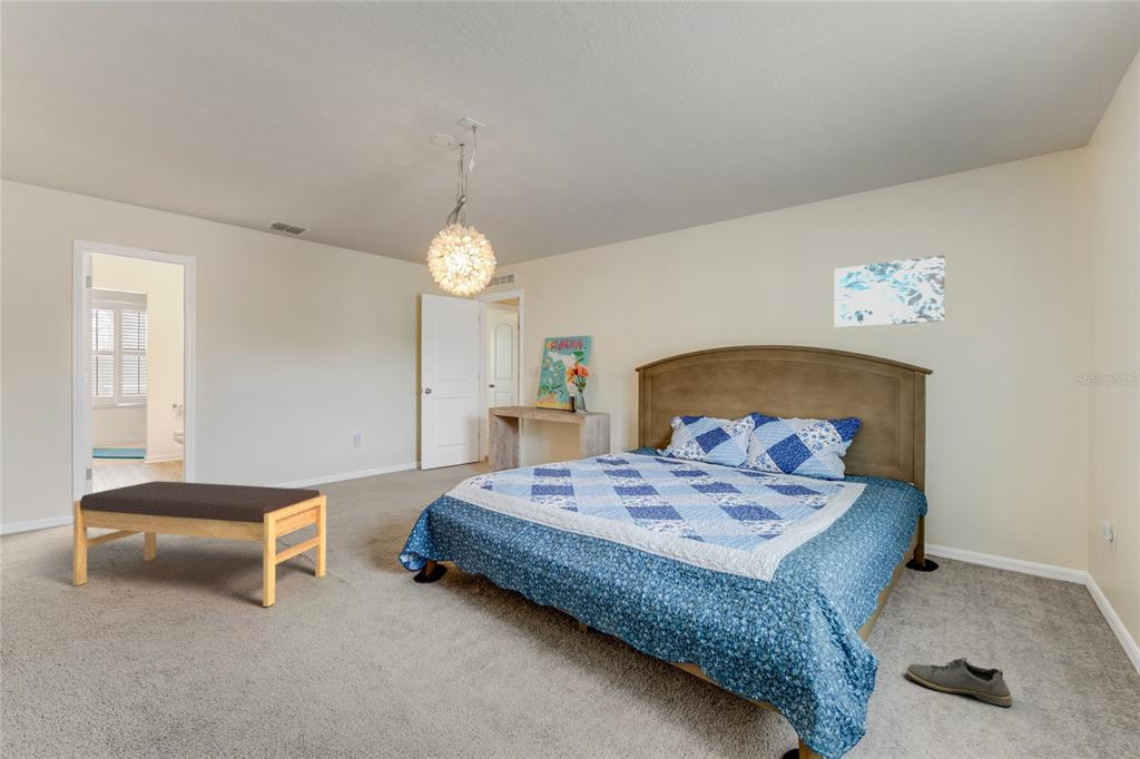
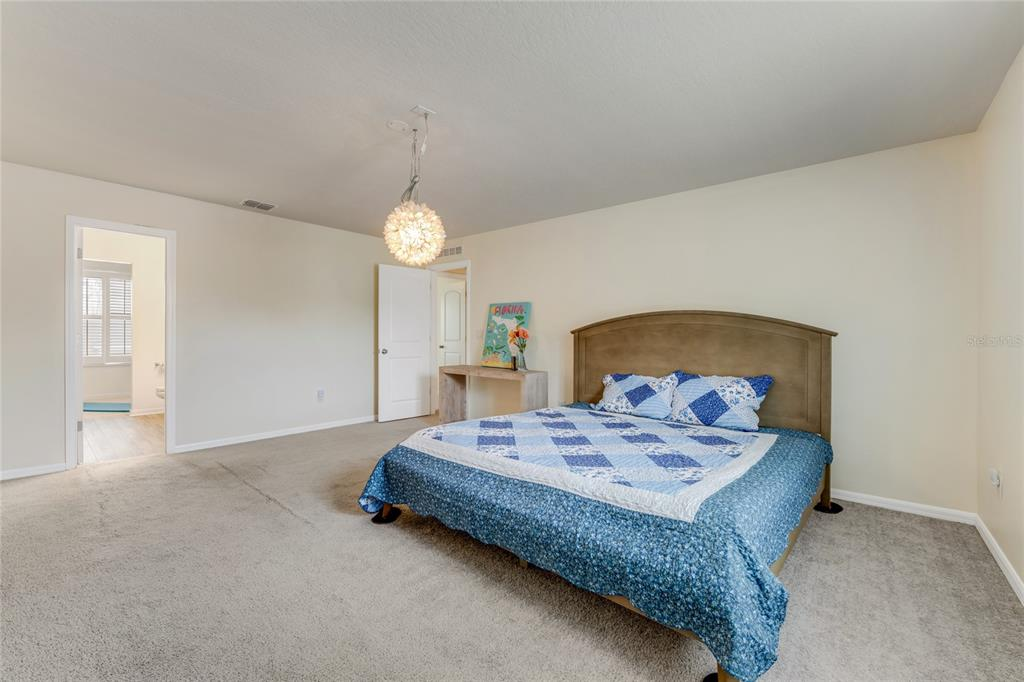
- bench (203, 535)
- shoe (956, 673)
- wall art (886, 293)
